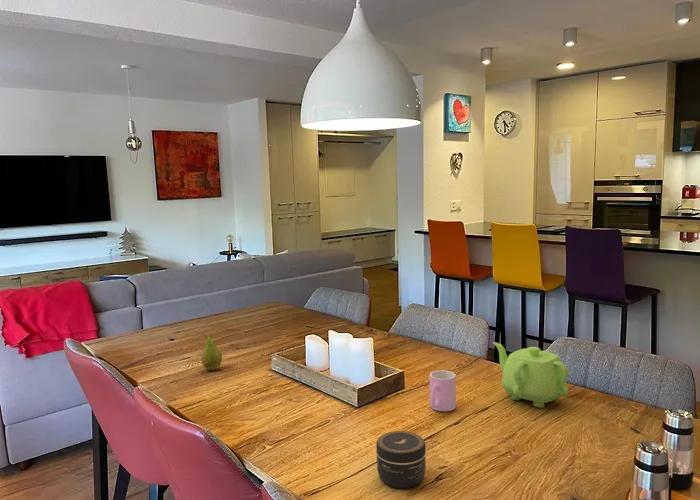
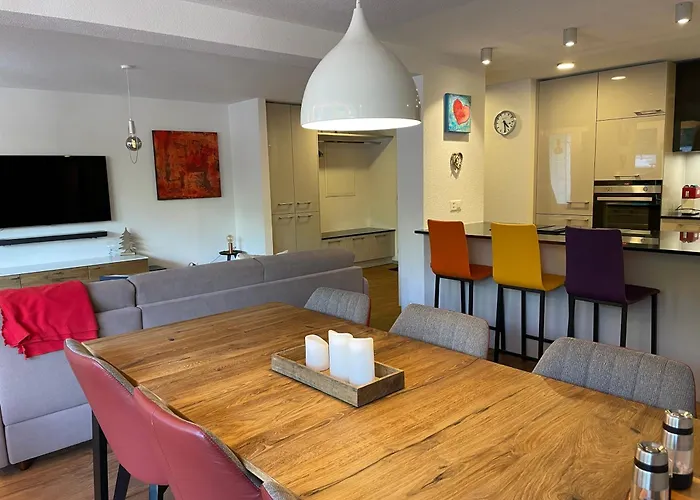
- teapot (528, 371)
- jar (401, 459)
- cup (440, 392)
- fruit (211, 351)
